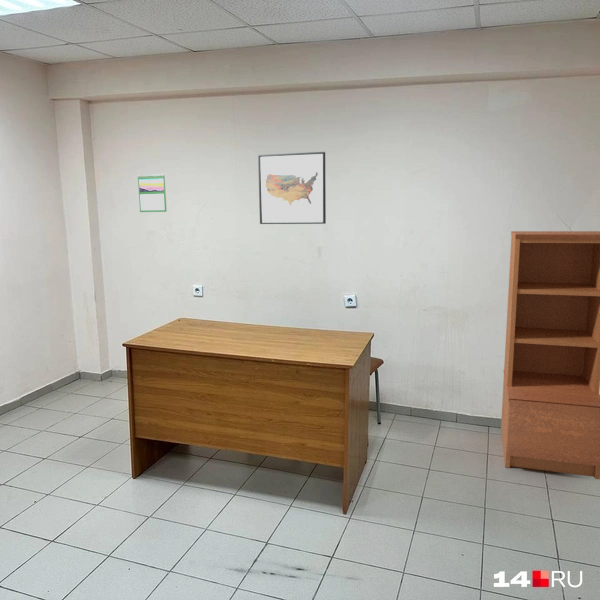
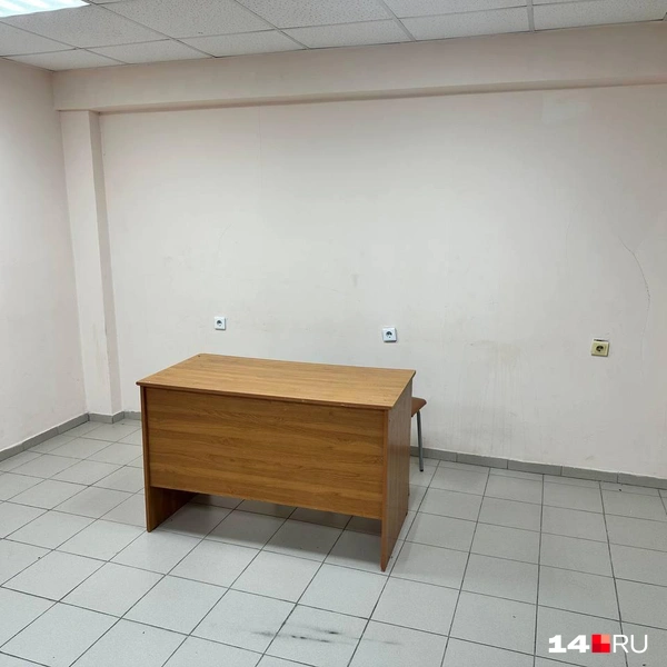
- calendar (152, 193)
- wall art (291, 189)
- bookshelf (553, 347)
